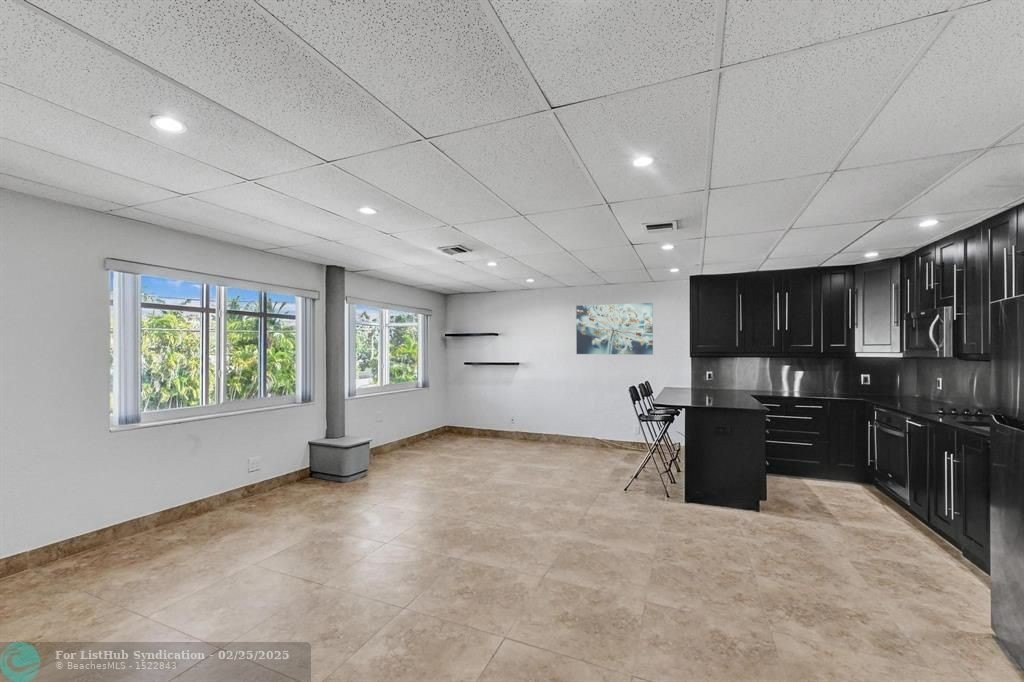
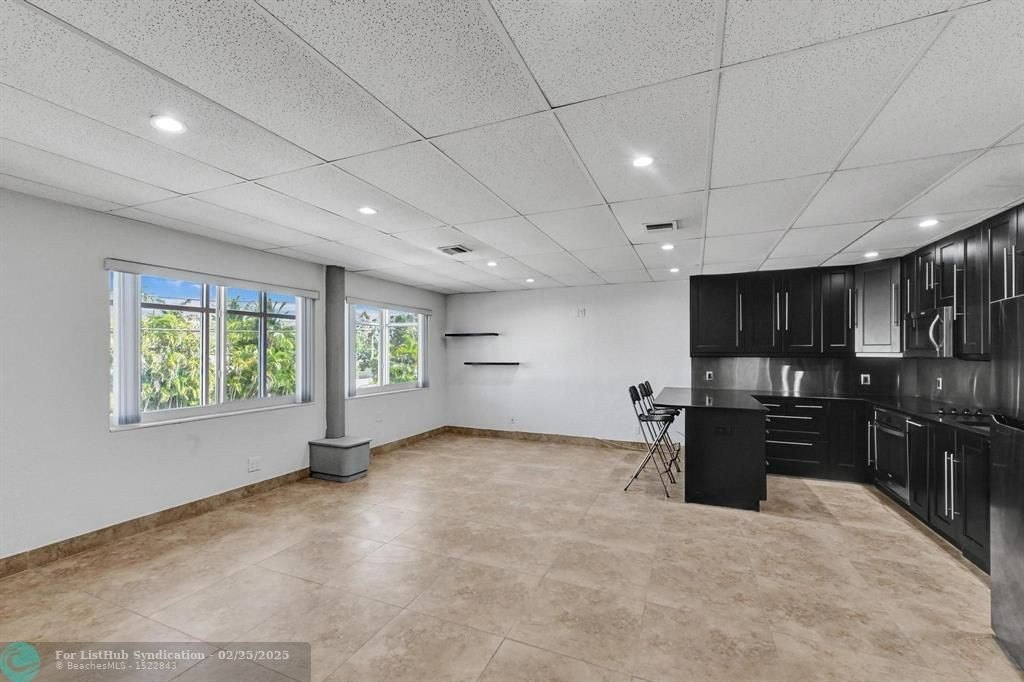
- wall art (613, 329)
